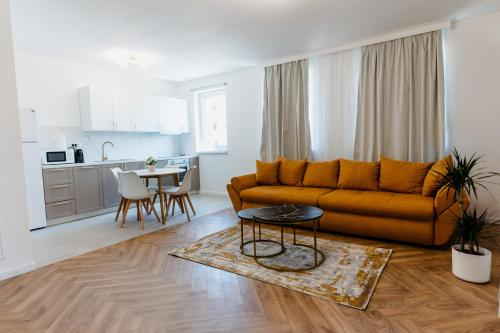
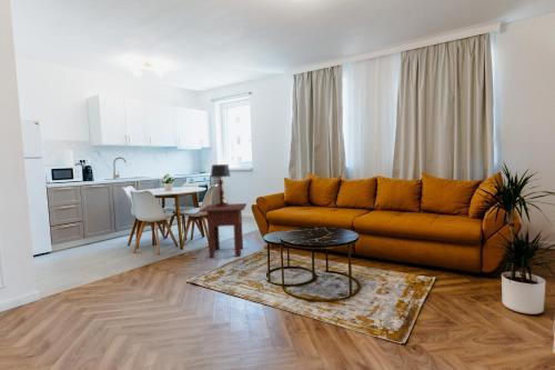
+ table lamp (221, 184)
+ side table (223, 226)
